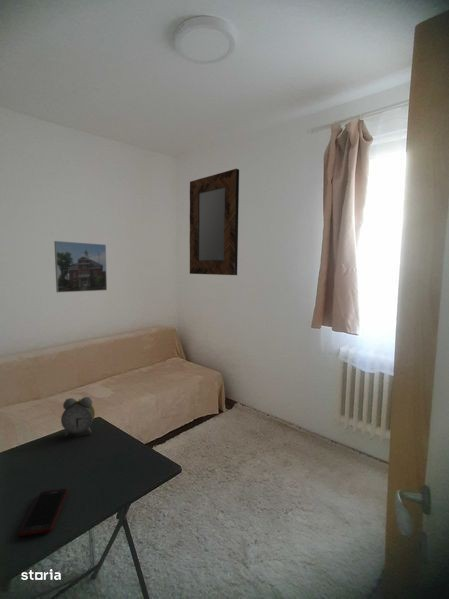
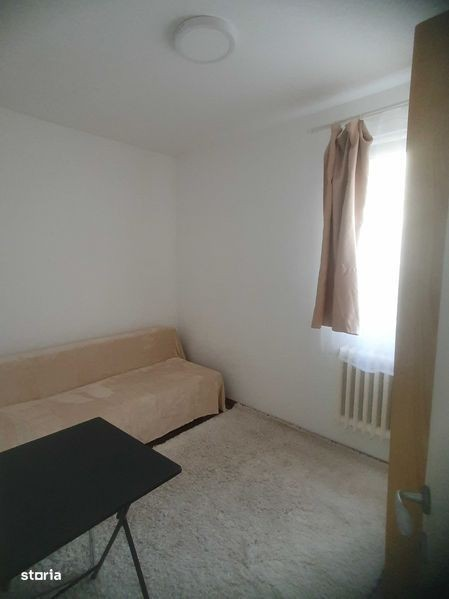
- cell phone (45, 510)
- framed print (82, 267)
- alarm clock (78, 415)
- home mirror (212, 226)
